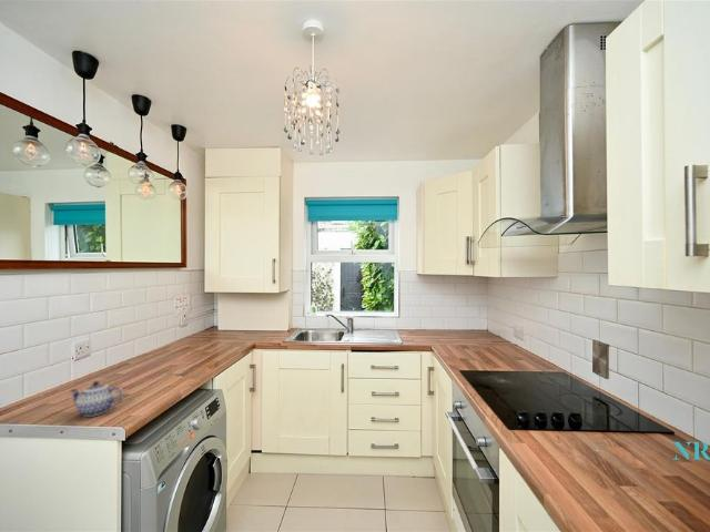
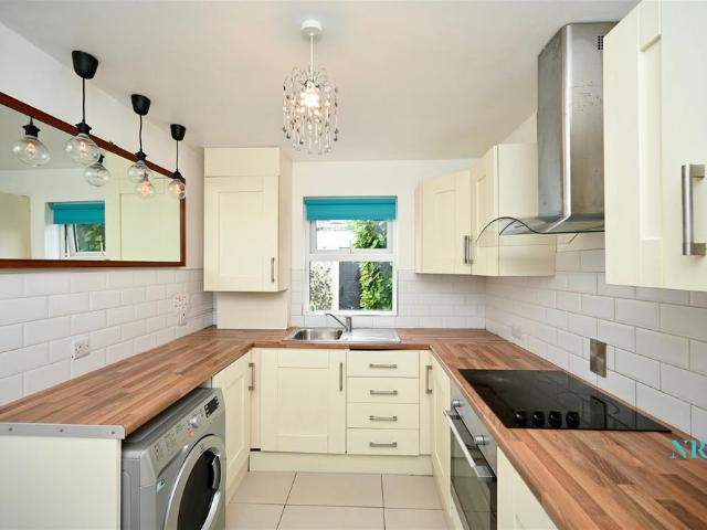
- teapot (95, 397)
